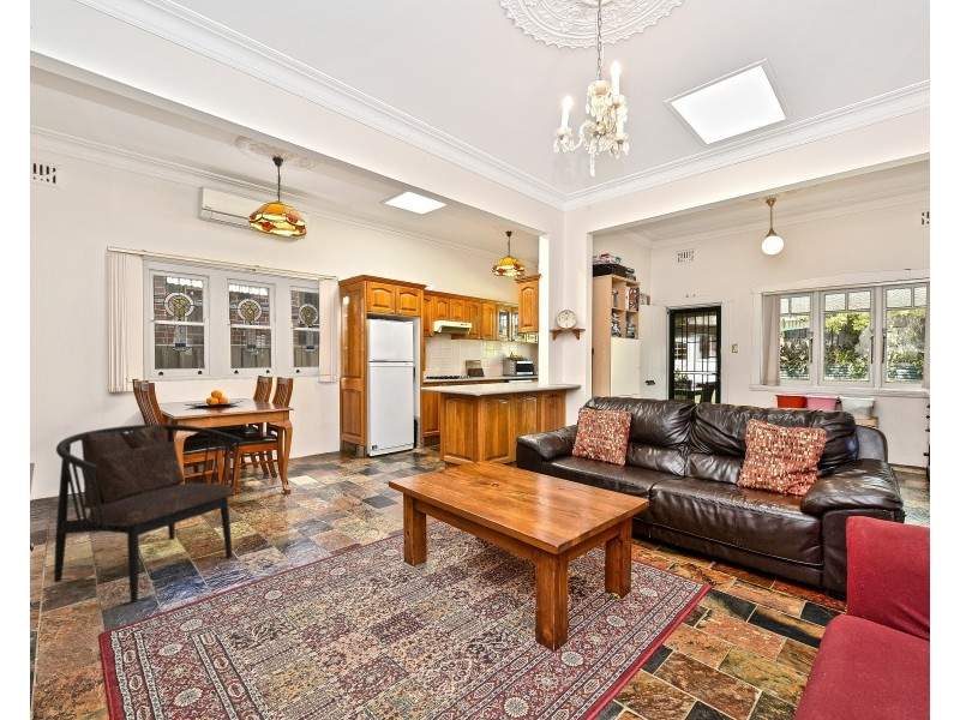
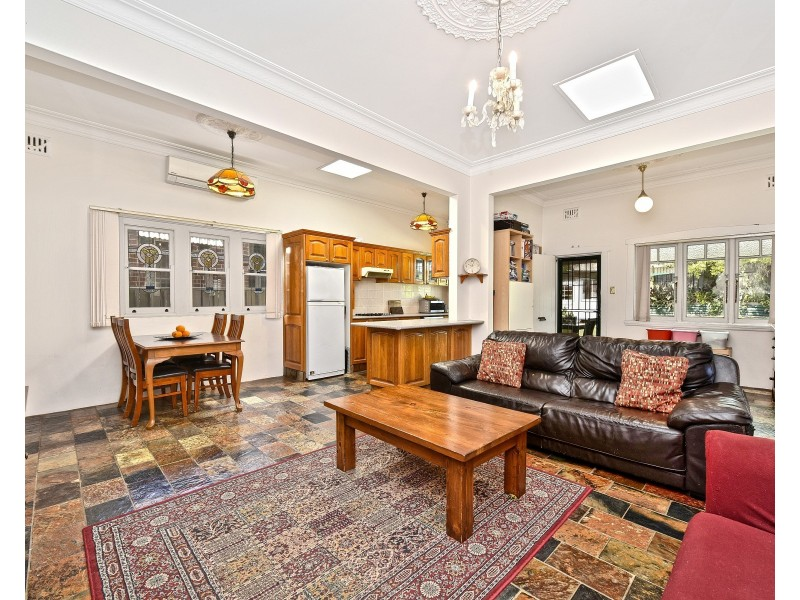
- armchair (149, 498)
